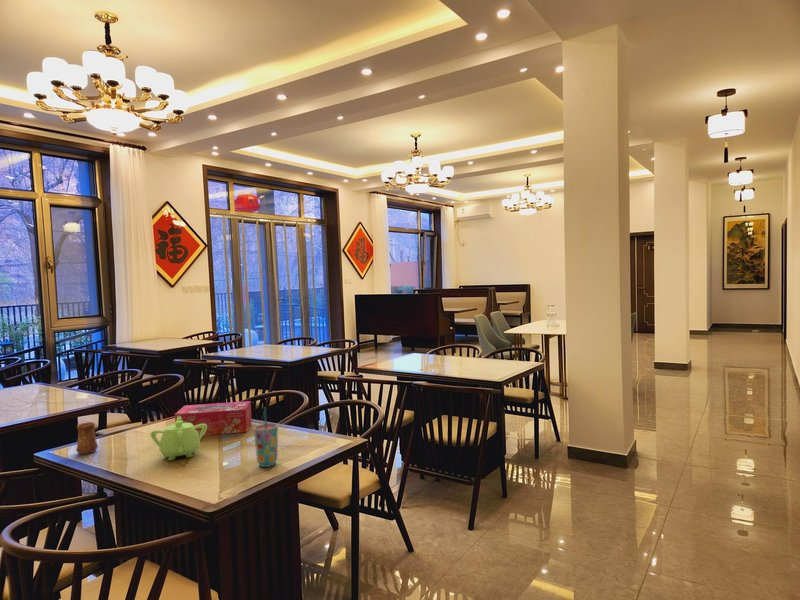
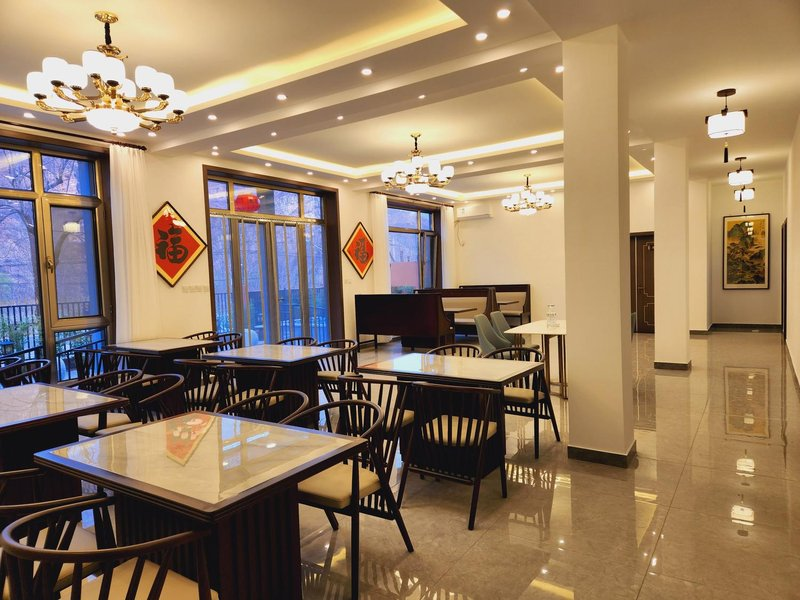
- cup (266, 436)
- tissue box (214, 418)
- teapot (179, 437)
- cup (86, 437)
